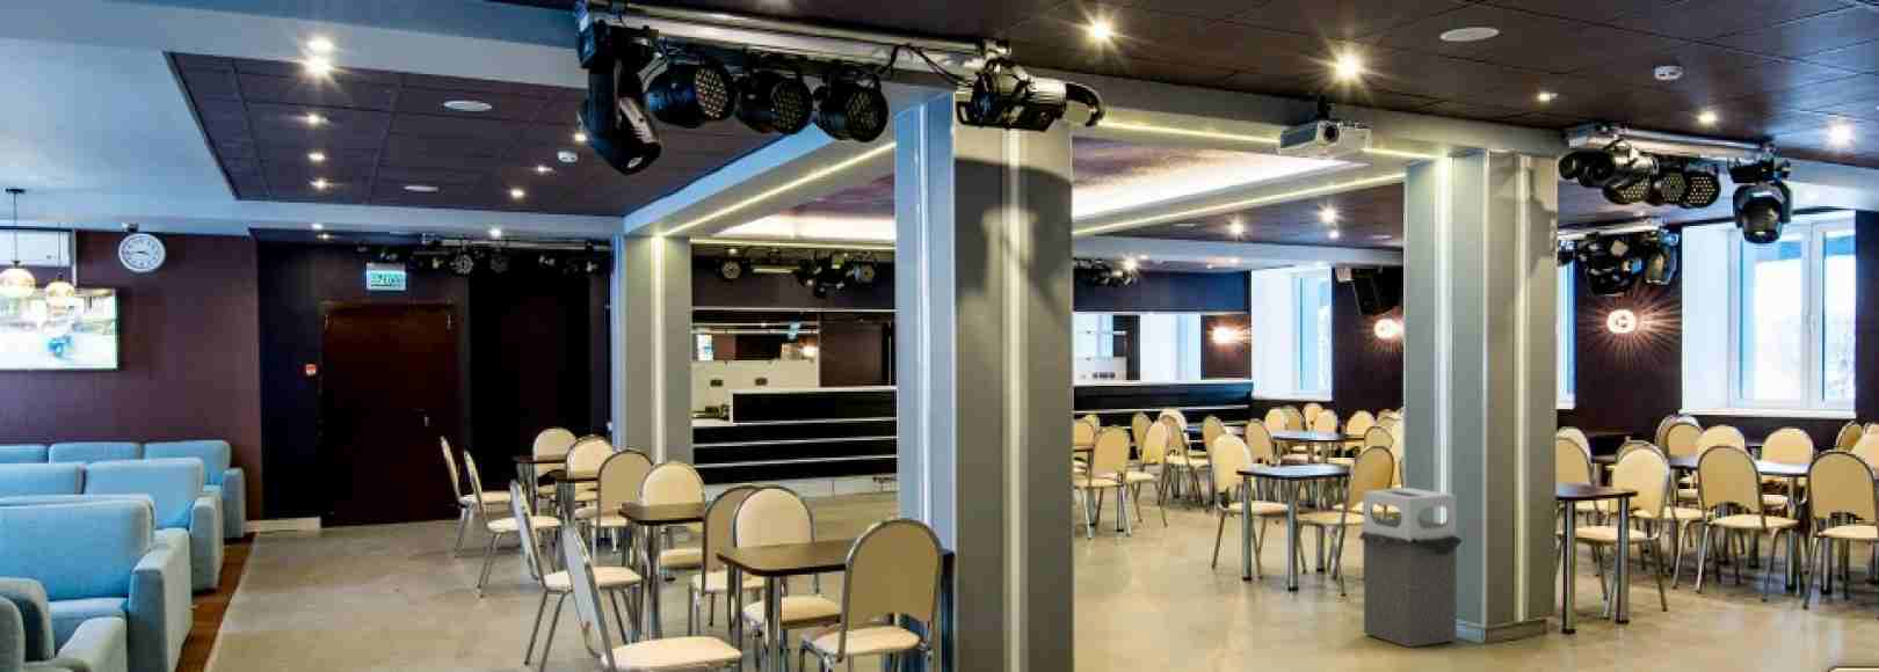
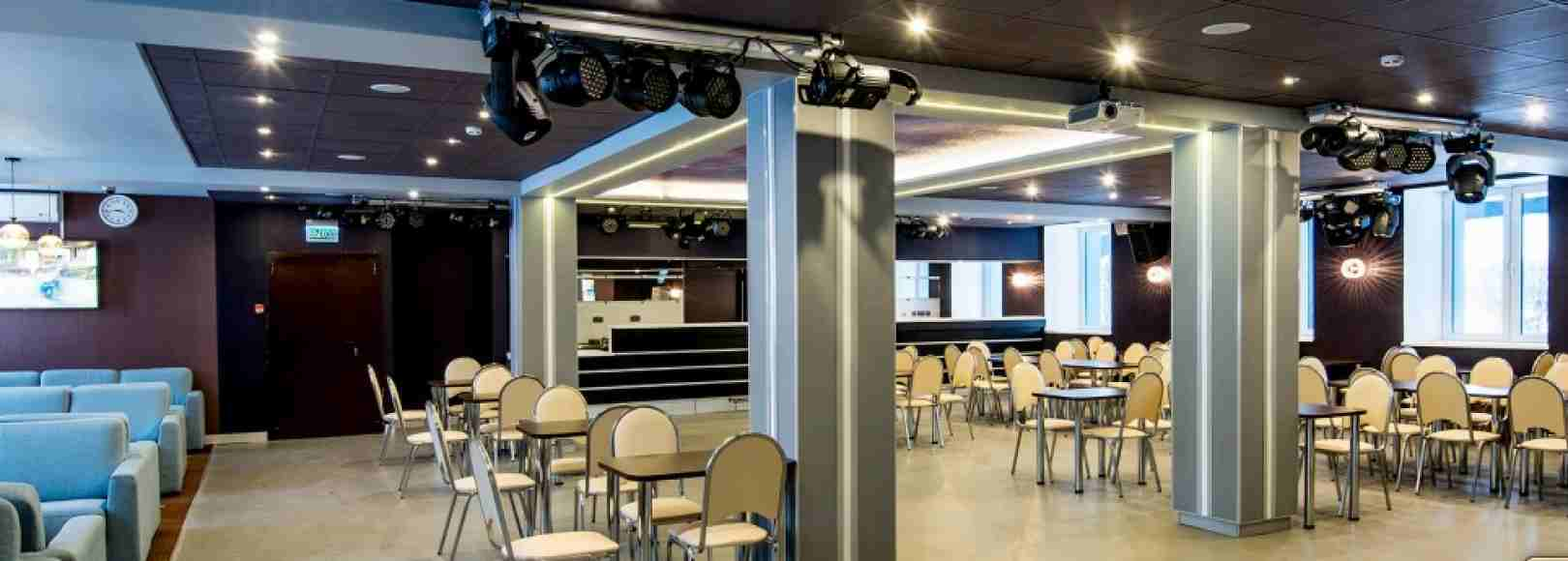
- trash bin (1409, 565)
